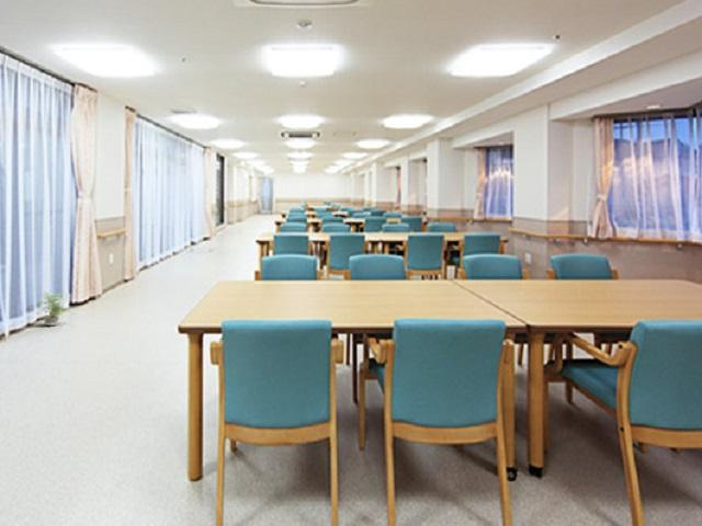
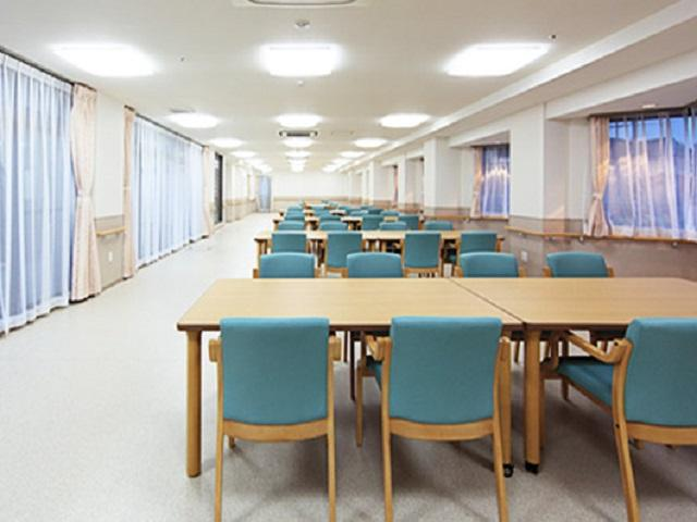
- potted plant (52, 306)
